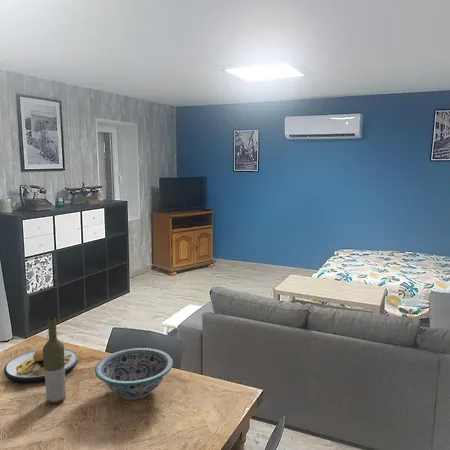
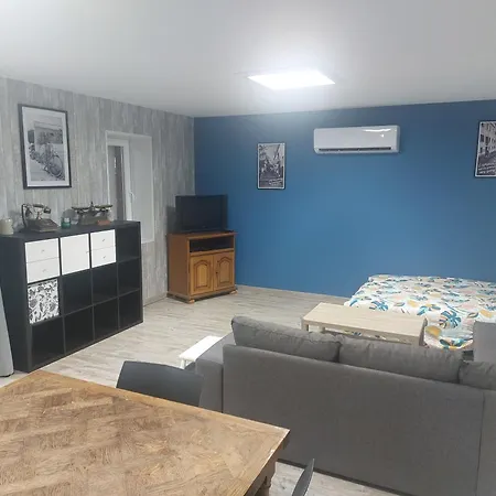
- plate (41, 350)
- bottle (54, 359)
- decorative bowl (135, 377)
